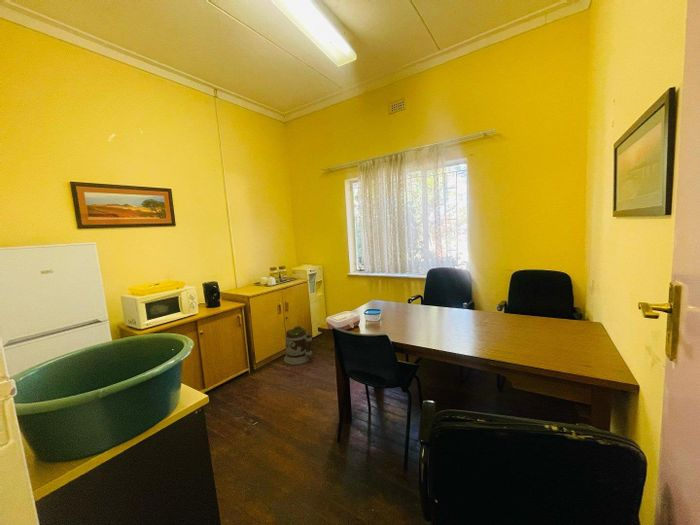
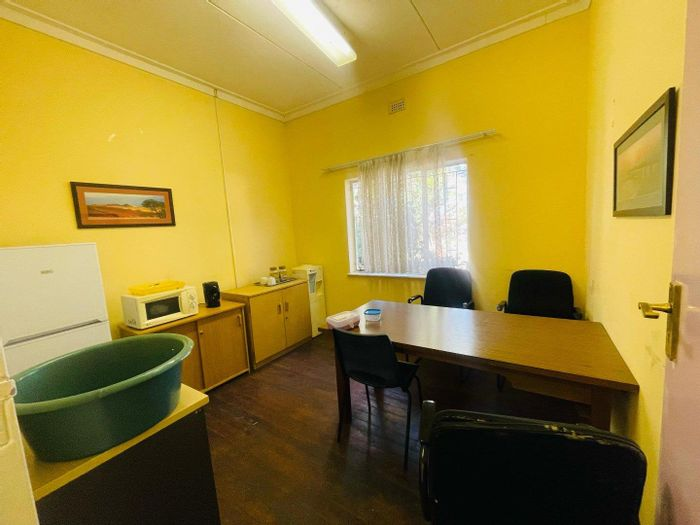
- trash can (299, 344)
